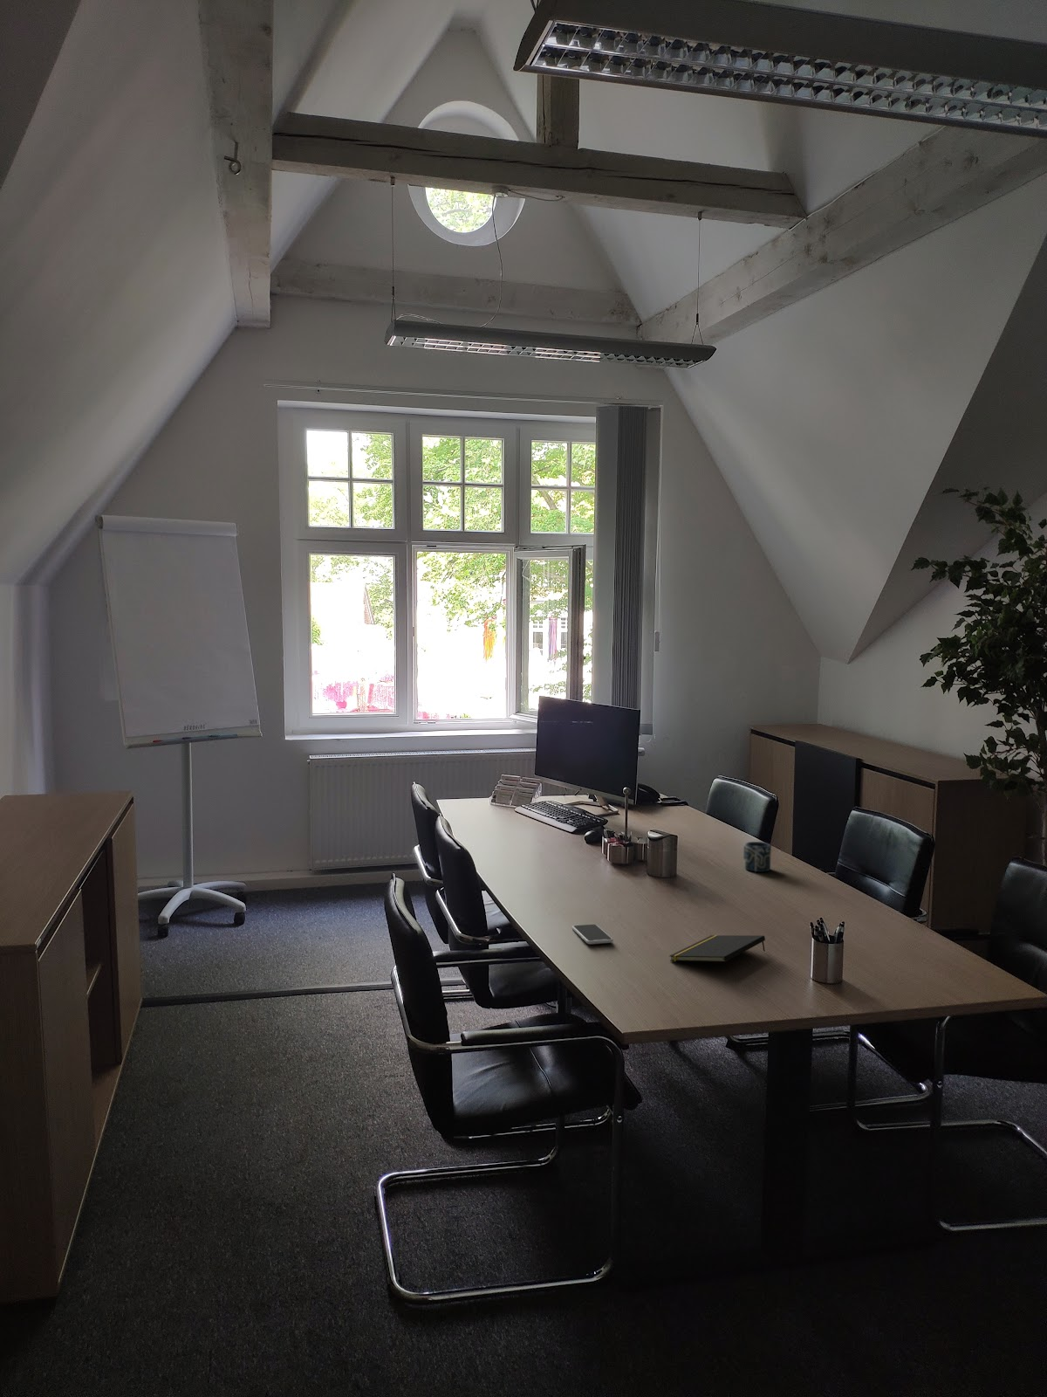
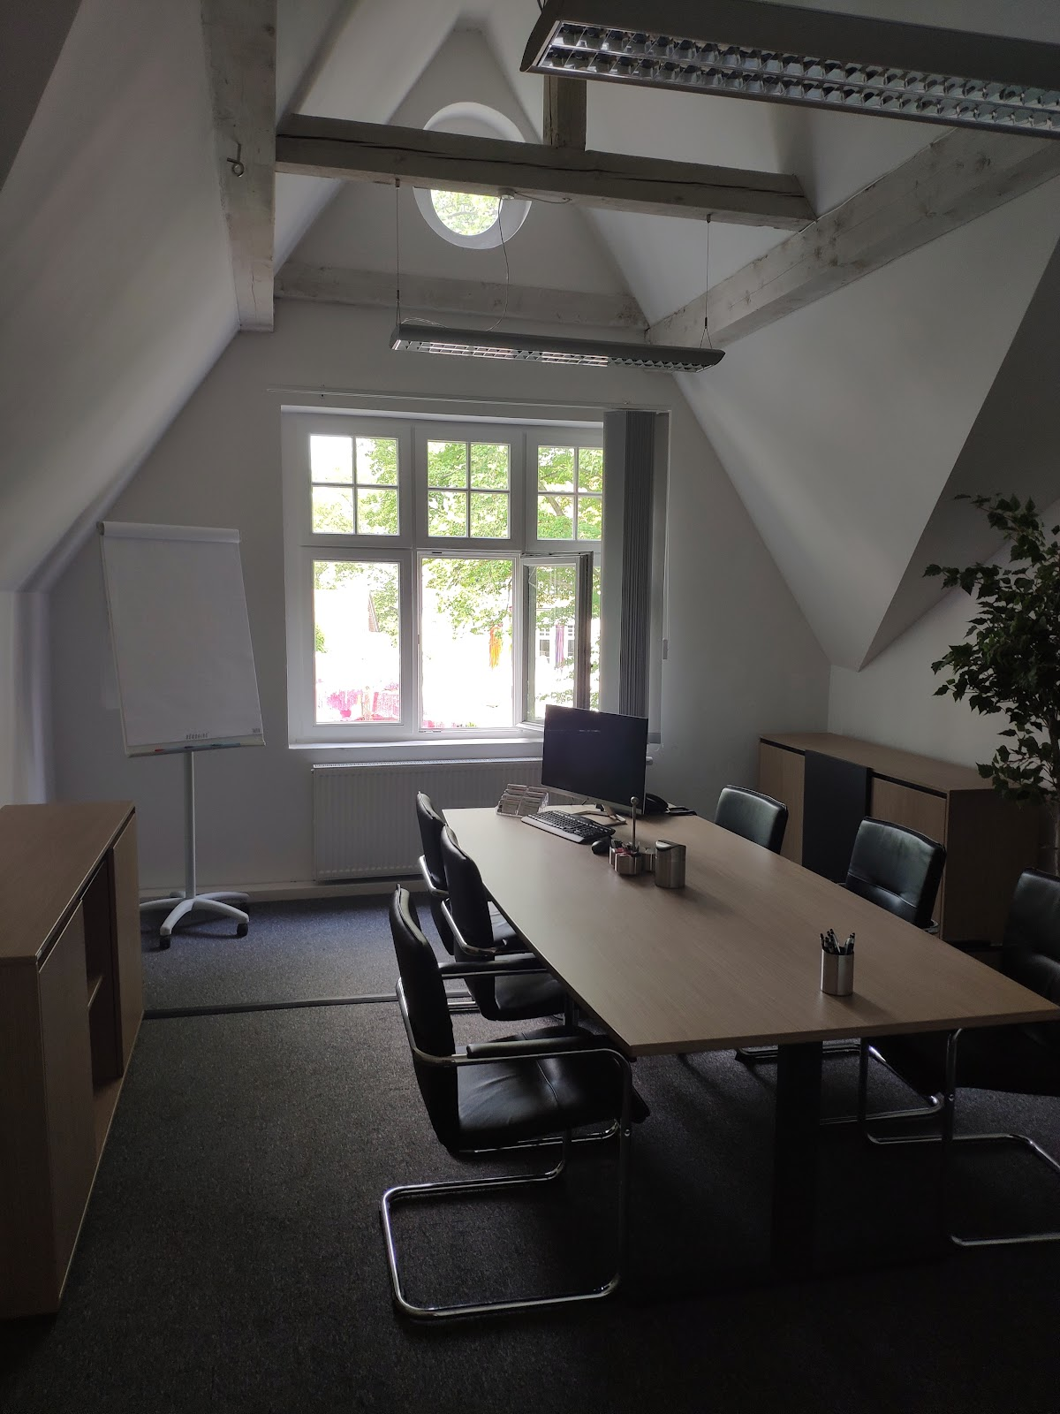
- notepad (717, 947)
- cup (754, 856)
- smartphone (592, 934)
